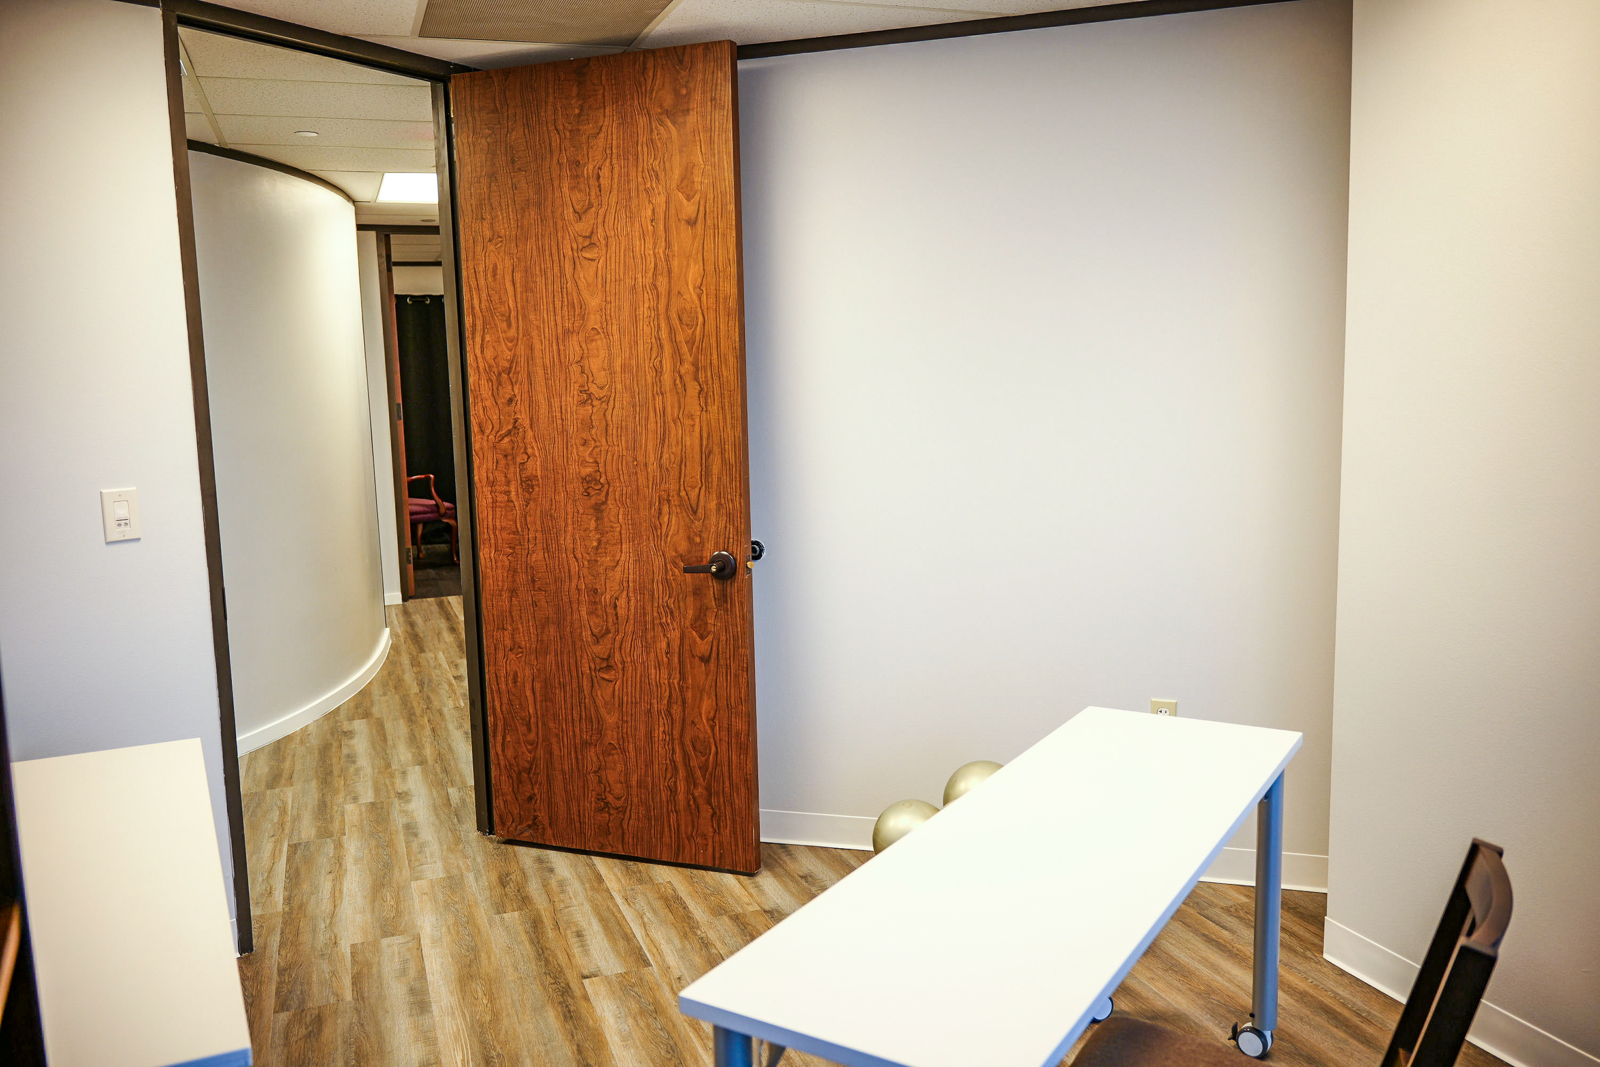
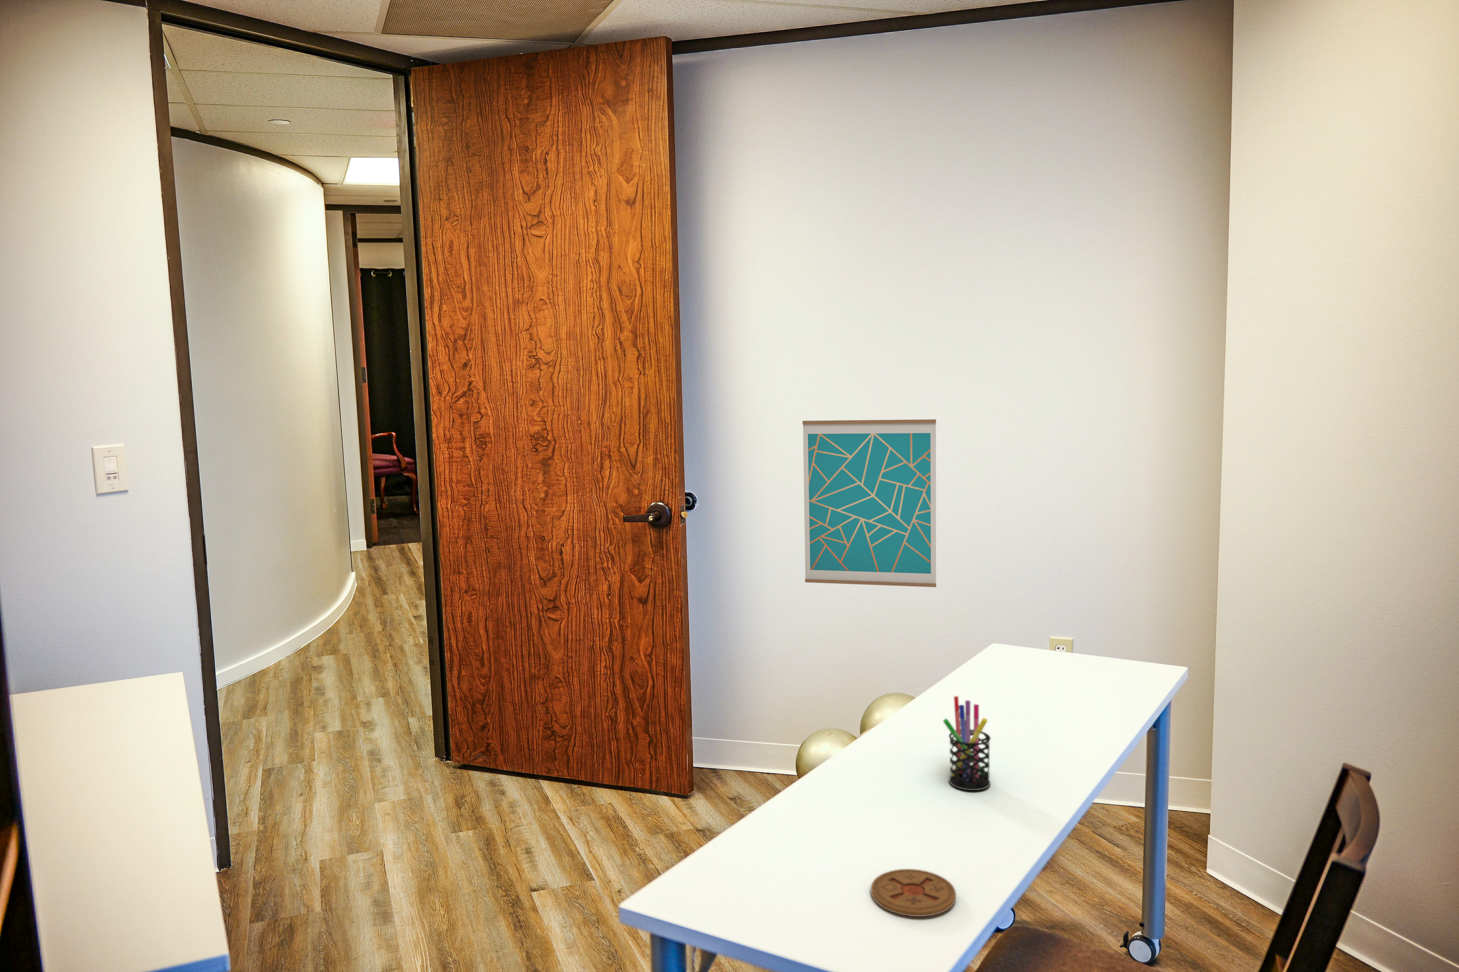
+ wall art (868, 502)
+ pen holder (964, 742)
+ coaster (913, 892)
